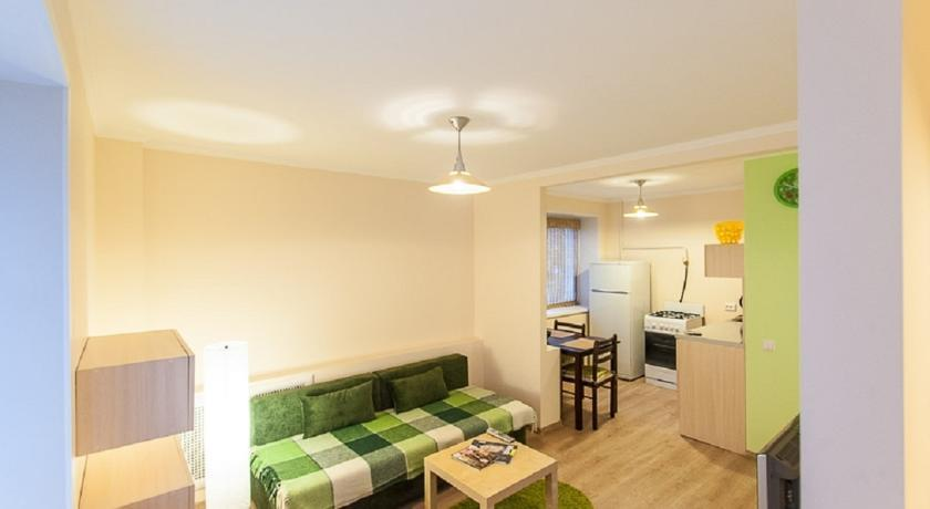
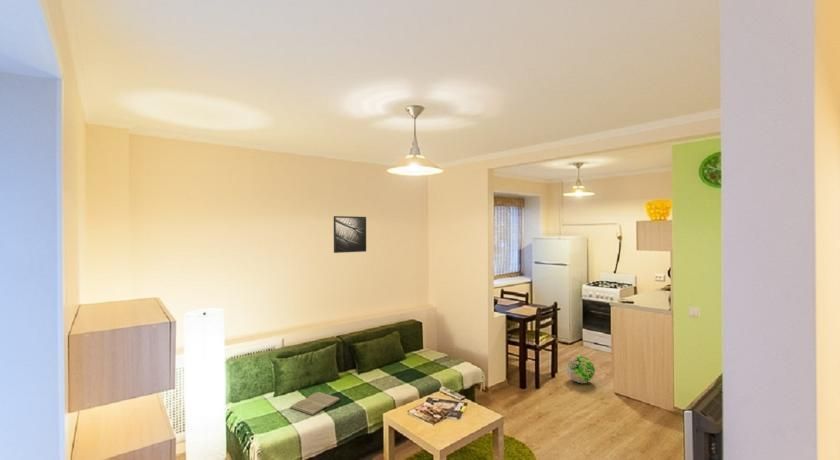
+ book (315, 402)
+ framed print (350, 234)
+ decorative ball (580, 368)
